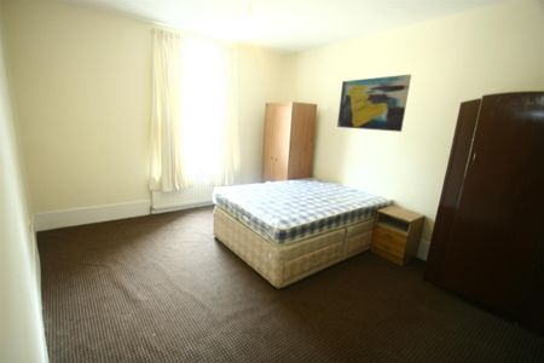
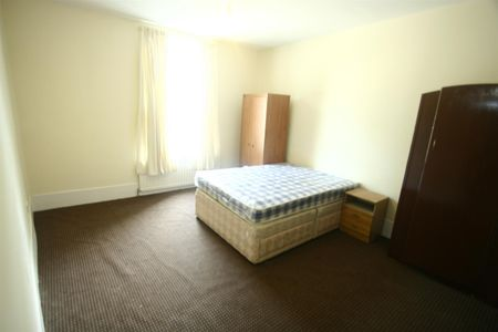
- wall art (369, 104)
